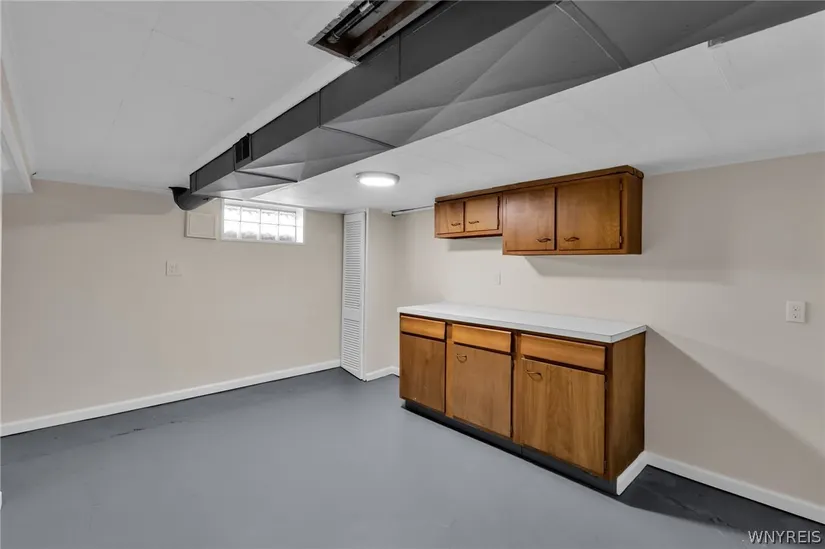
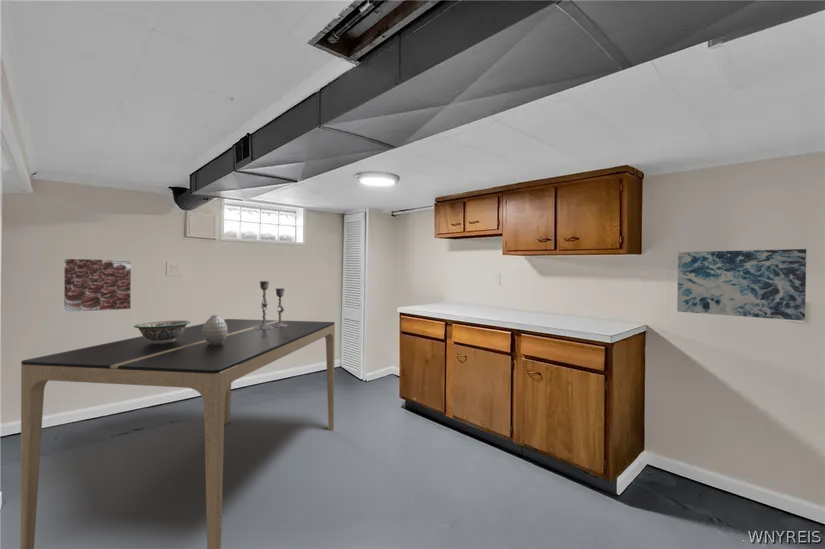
+ candlestick (267, 304)
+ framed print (98, 284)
+ vase (215, 329)
+ dining table (223, 405)
+ wall art (736, 283)
+ decorative bowl (163, 331)
